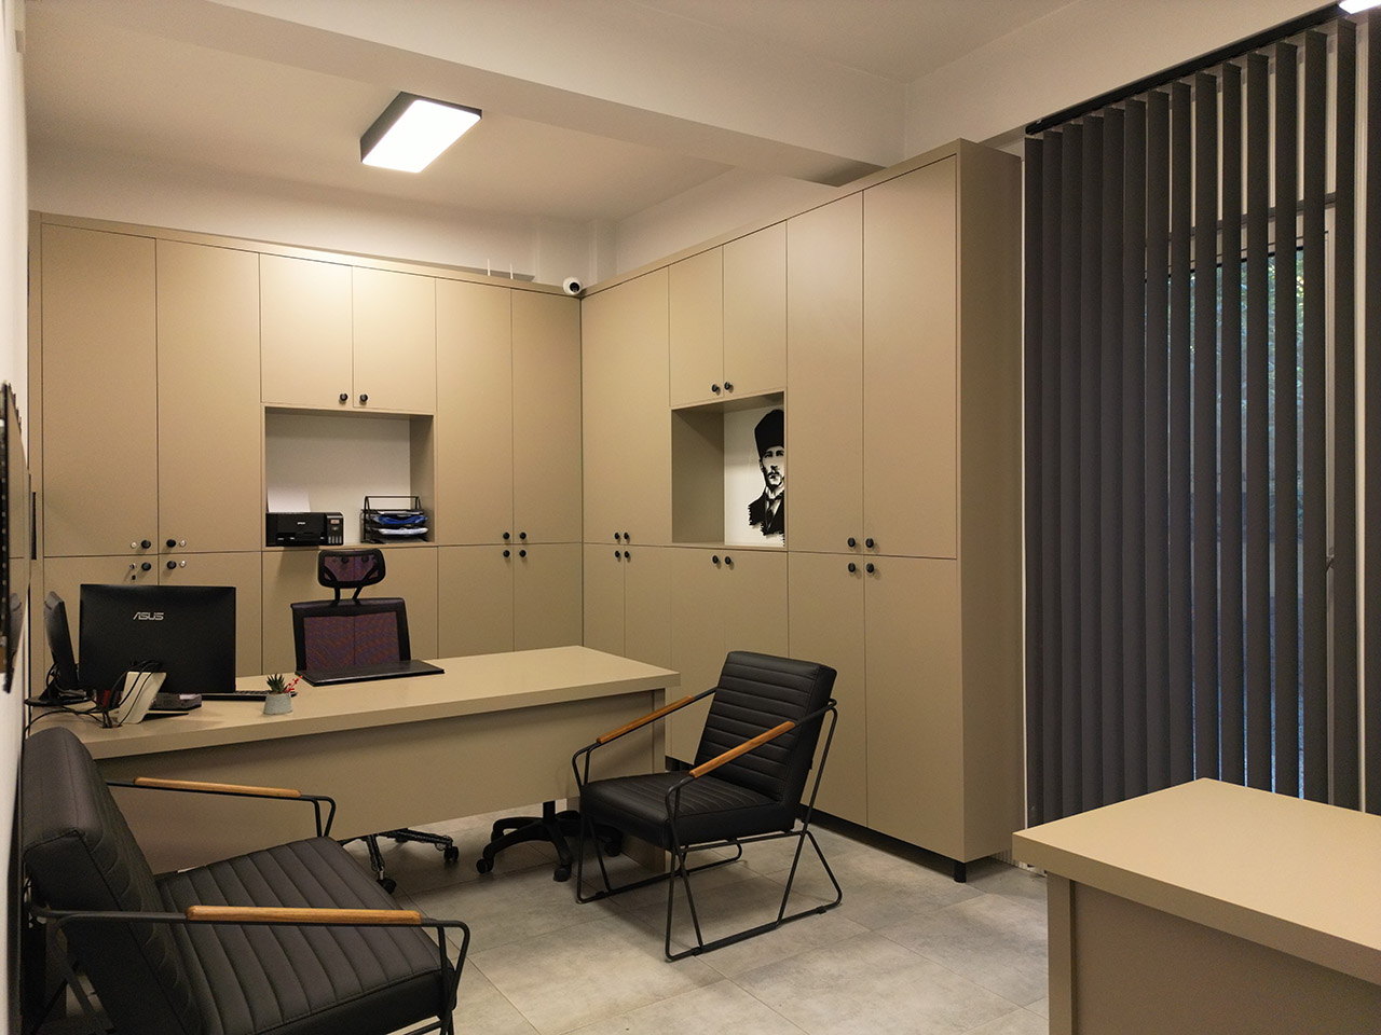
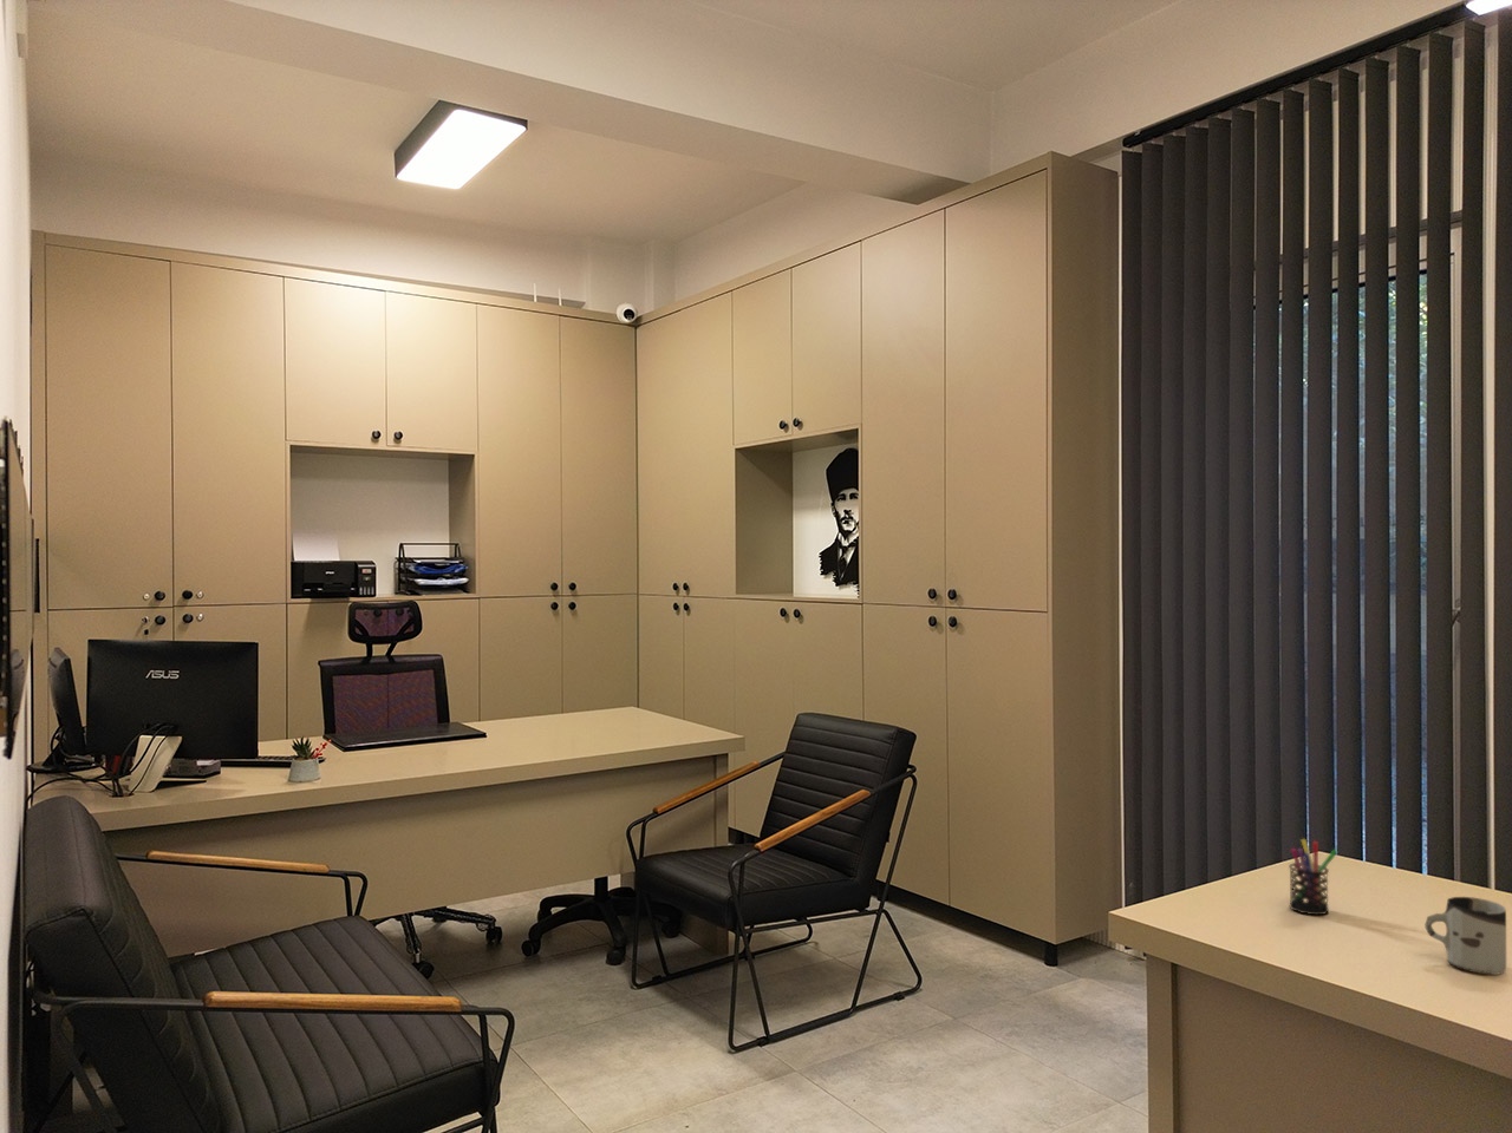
+ pen holder (1313, 874)
+ cup (1464, 932)
